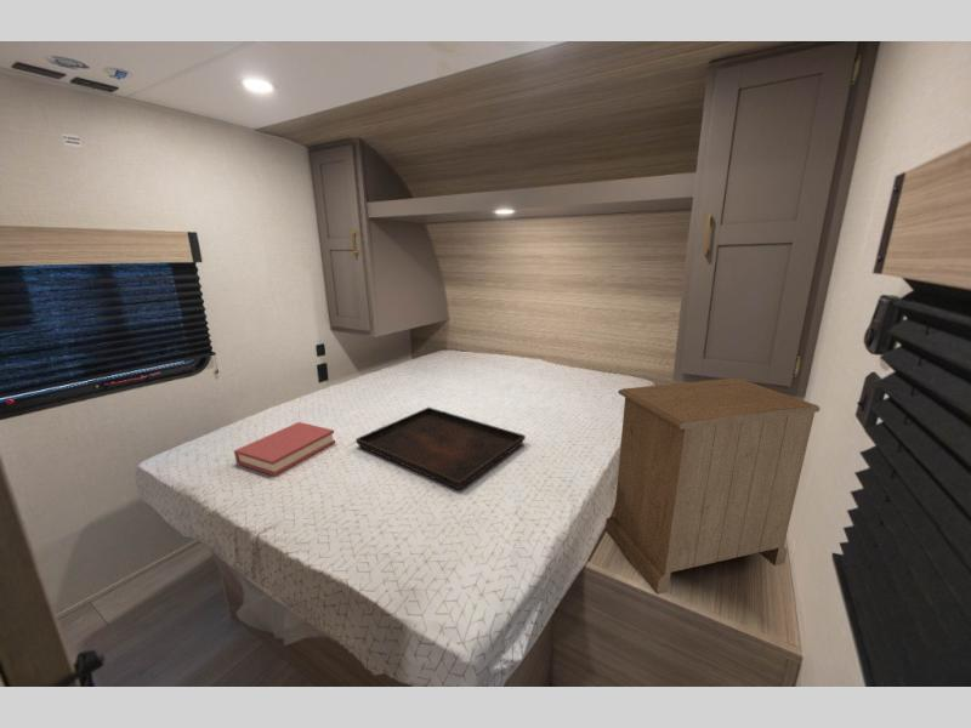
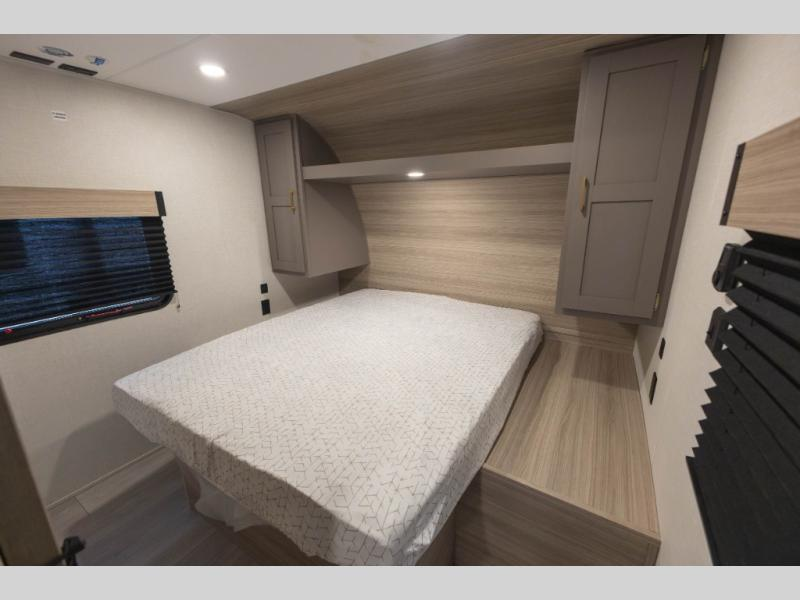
- hardback book (286, 445)
- serving tray (441, 440)
- nightstand (699, 474)
